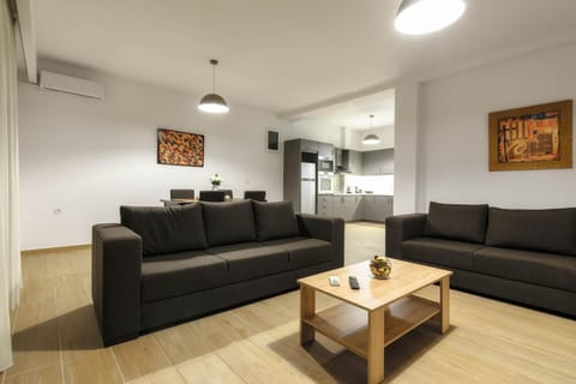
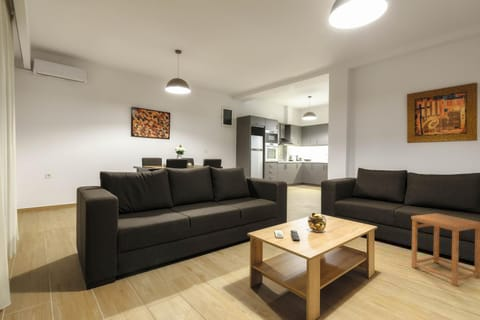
+ side table (438, 245)
